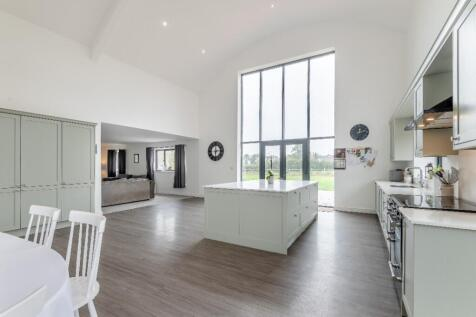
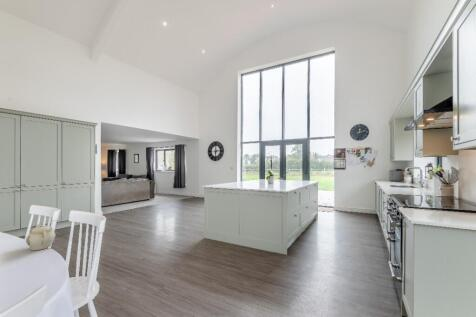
+ teapot (41, 236)
